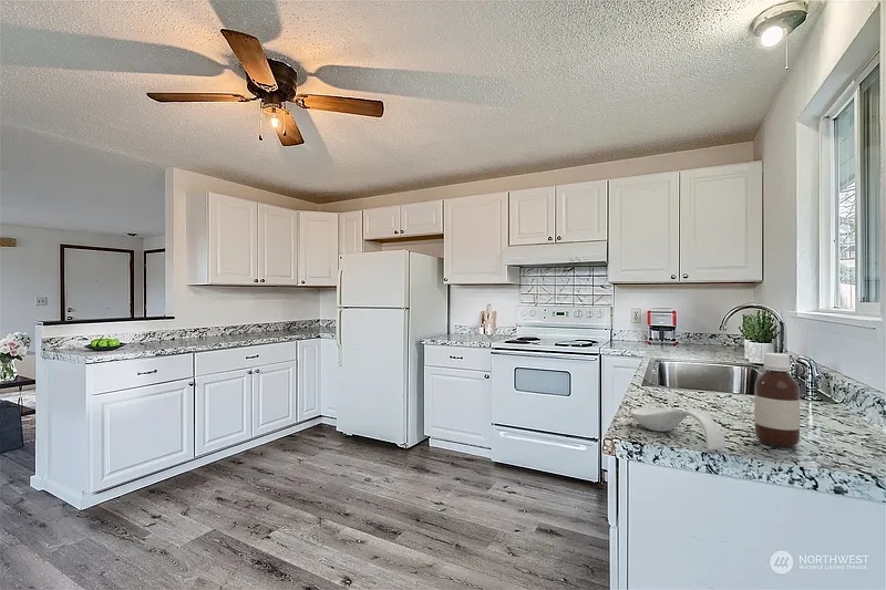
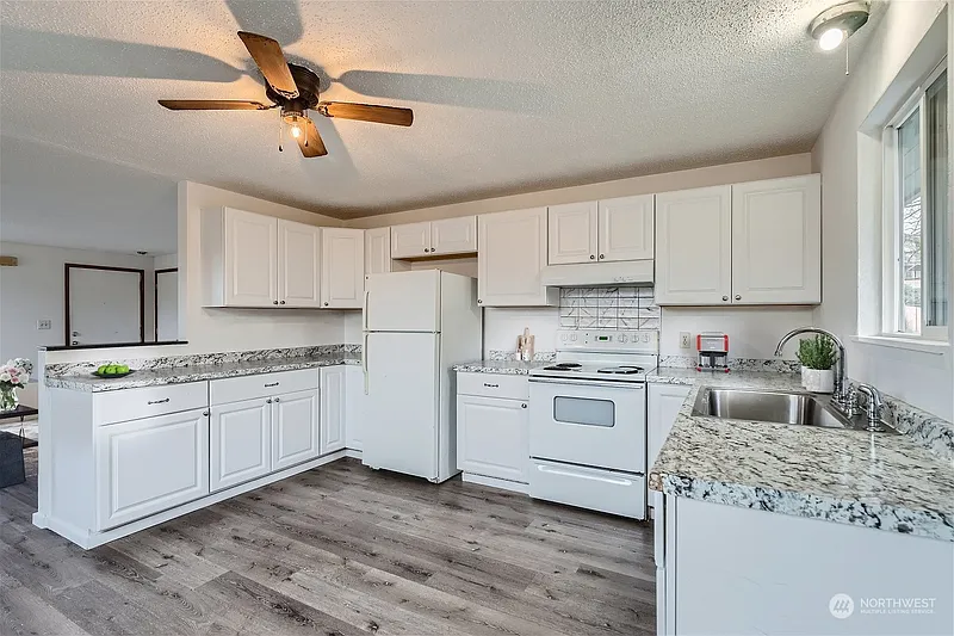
- bottle (776, 398)
- spoon rest (674, 420)
